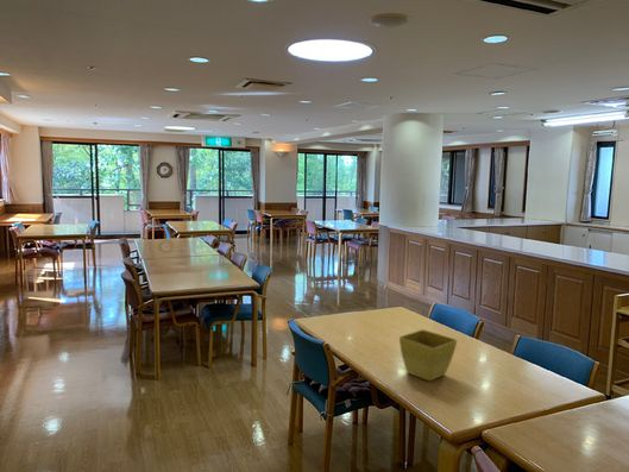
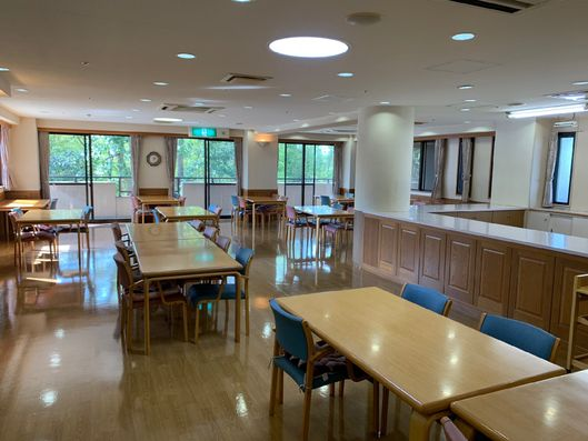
- flower pot (427, 355)
